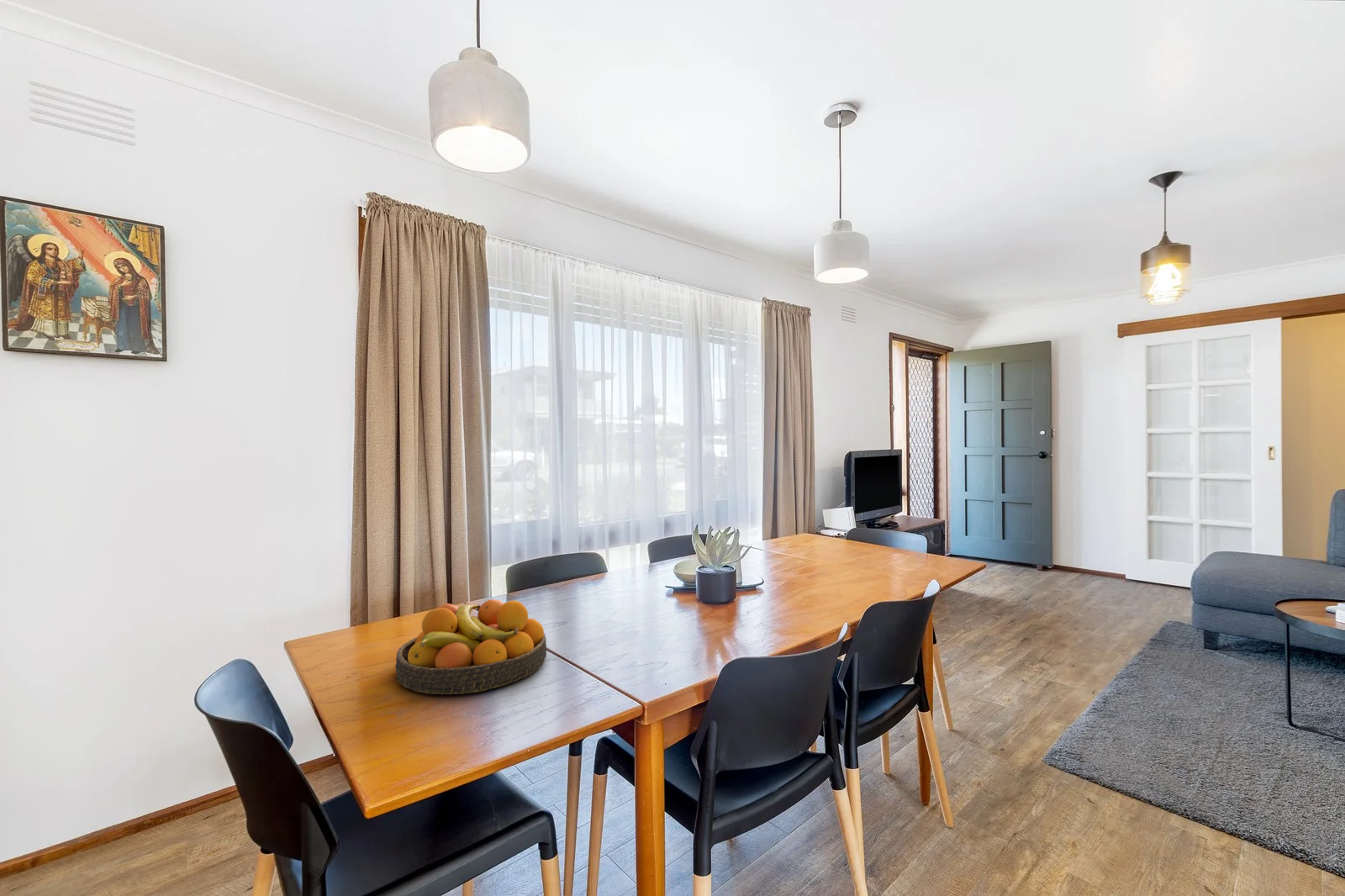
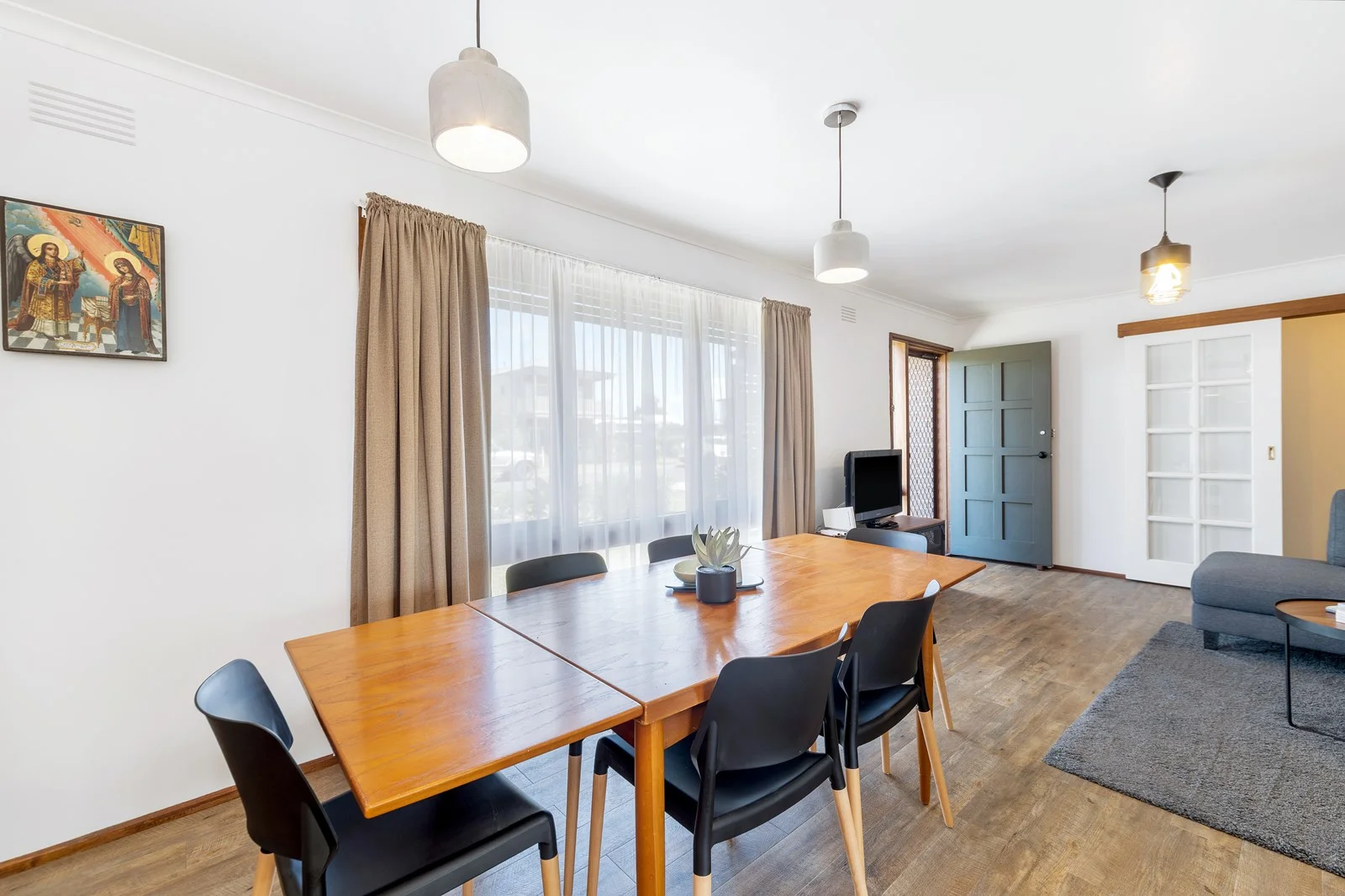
- fruit bowl (473, 633)
